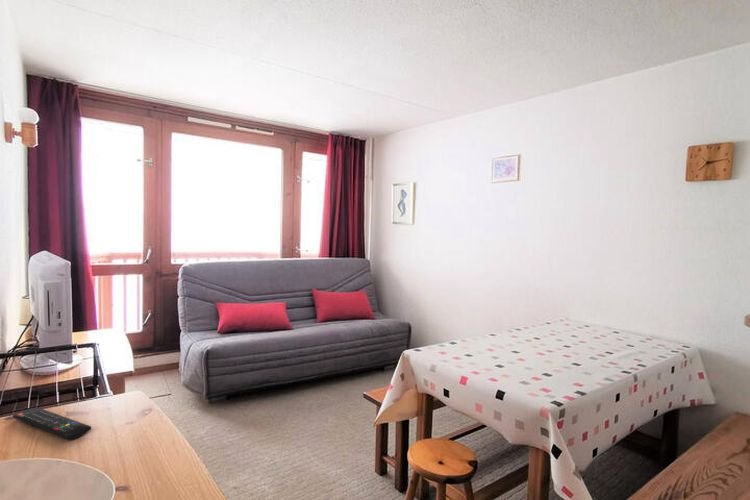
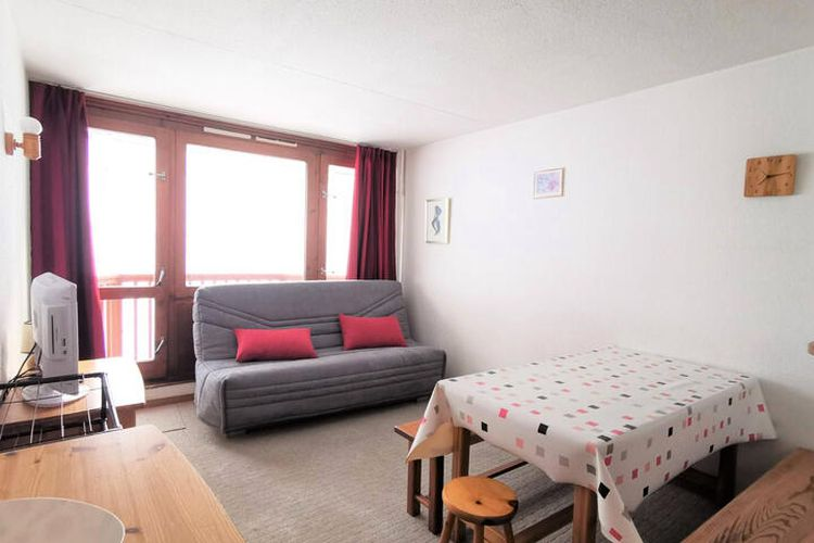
- remote control (50, 423)
